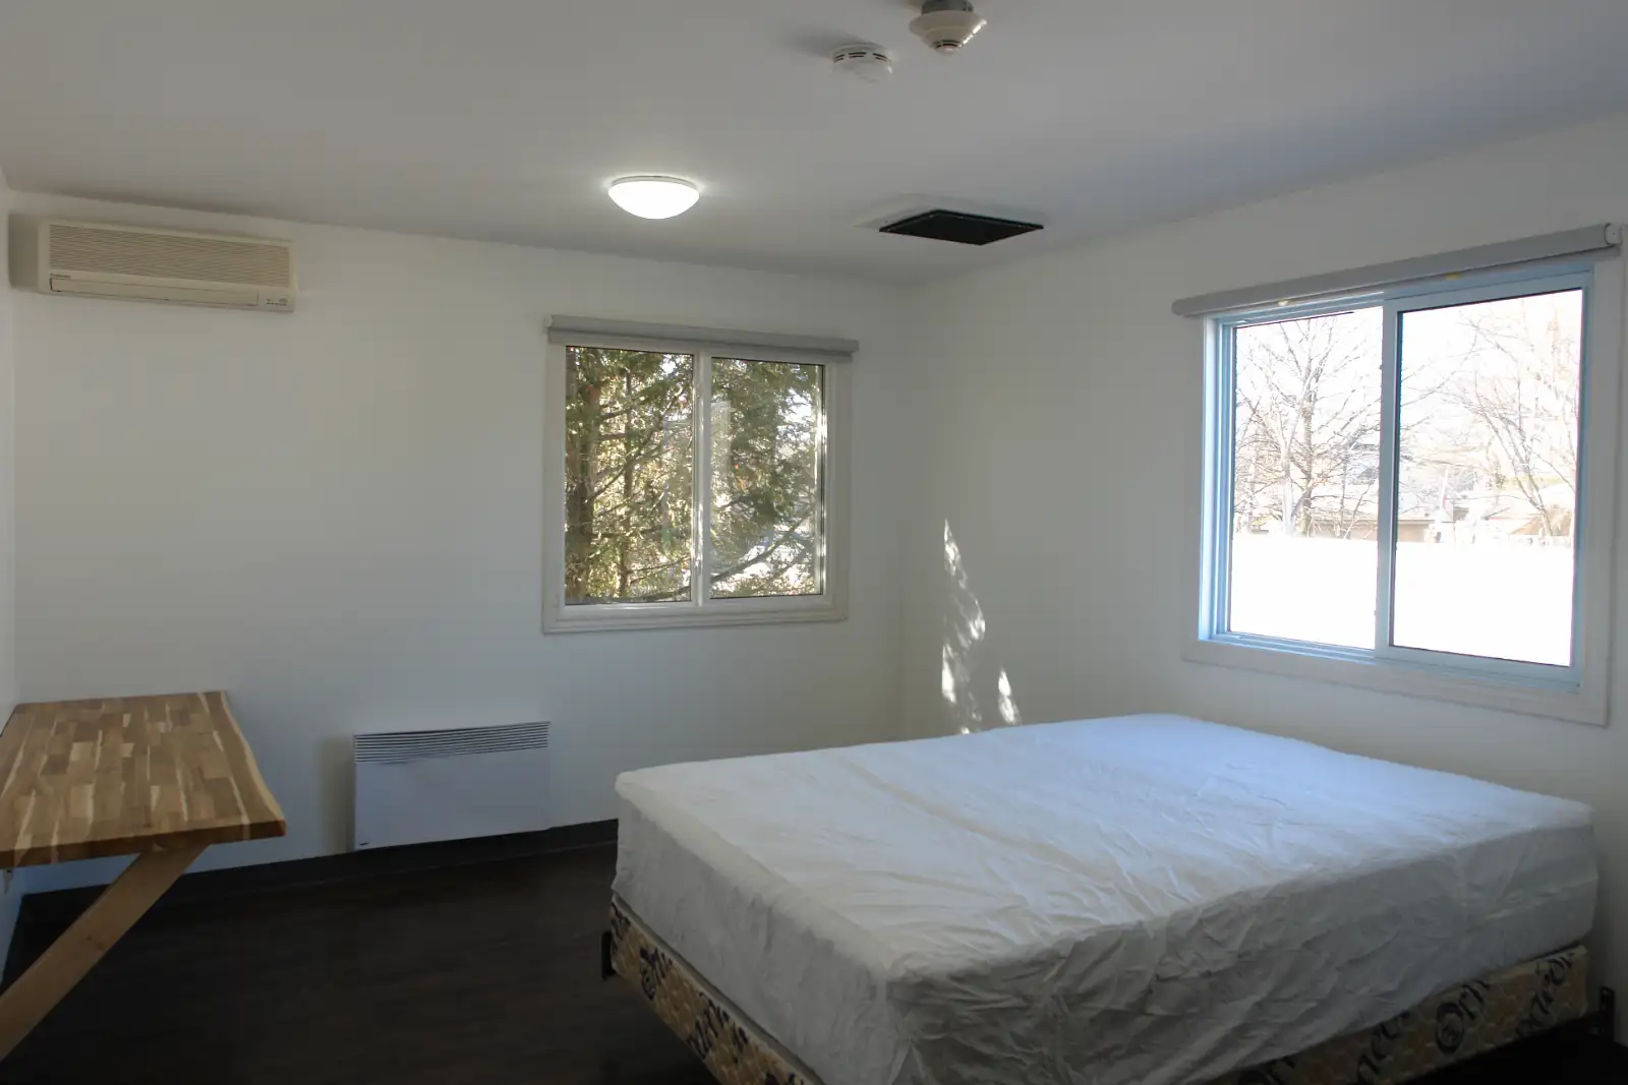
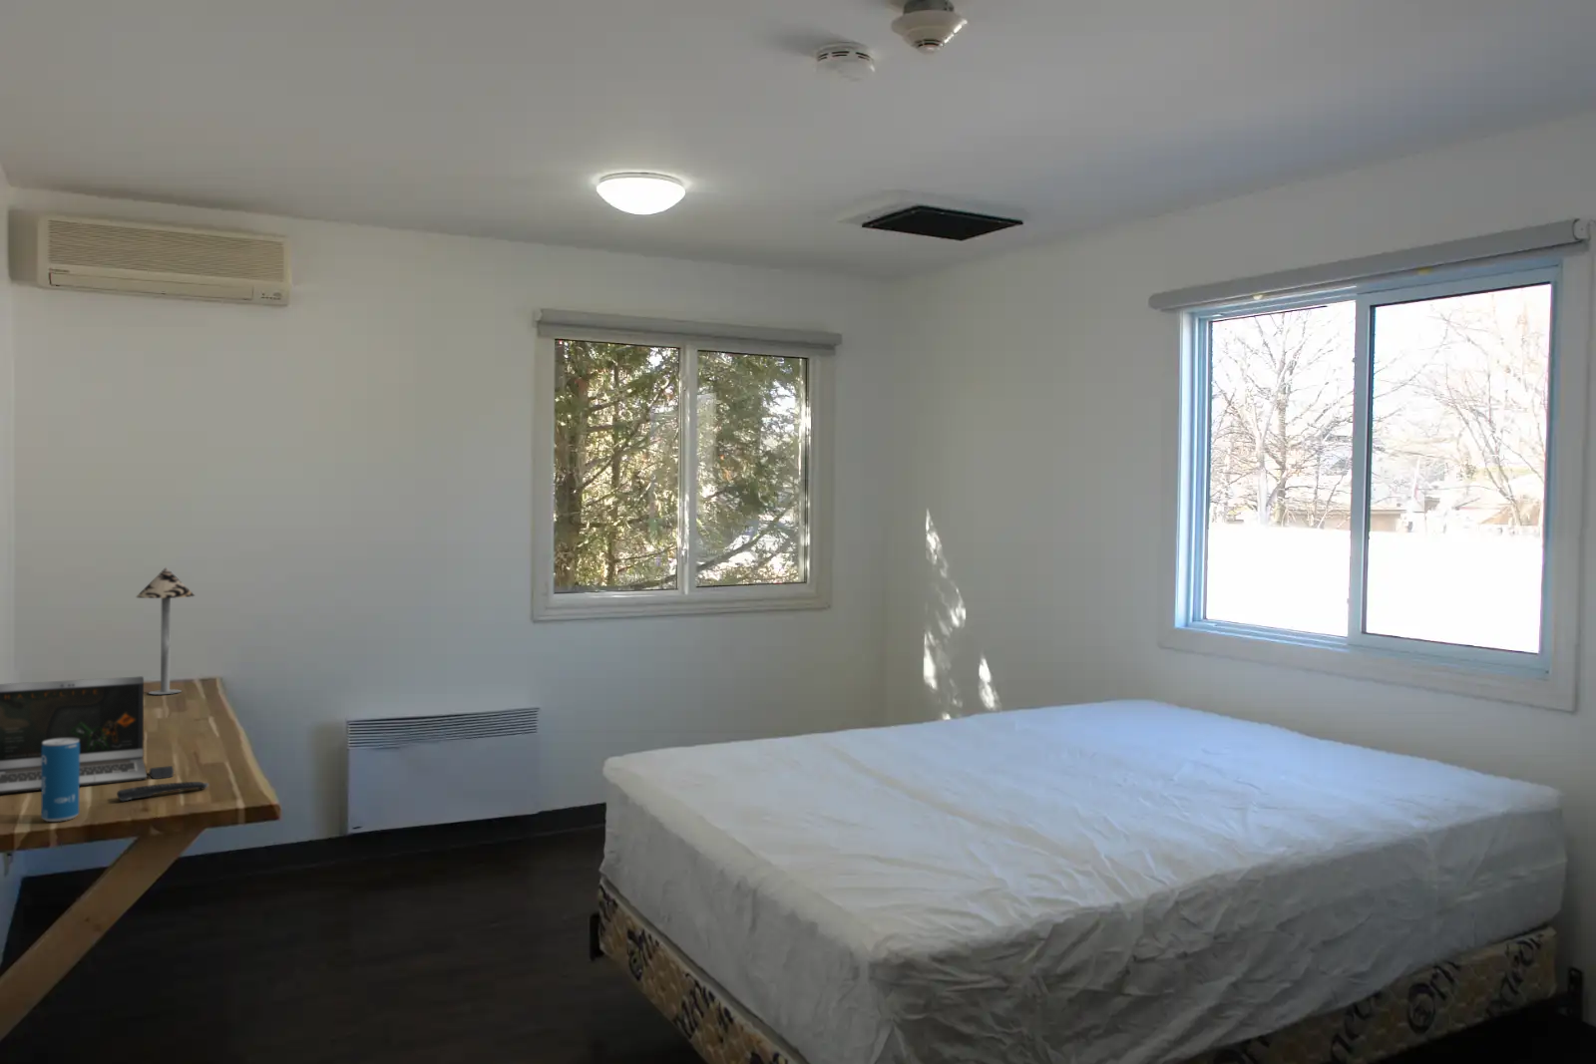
+ remote control (164, 788)
+ table lamp (165, 629)
+ beverage can (59, 779)
+ laptop (83, 732)
